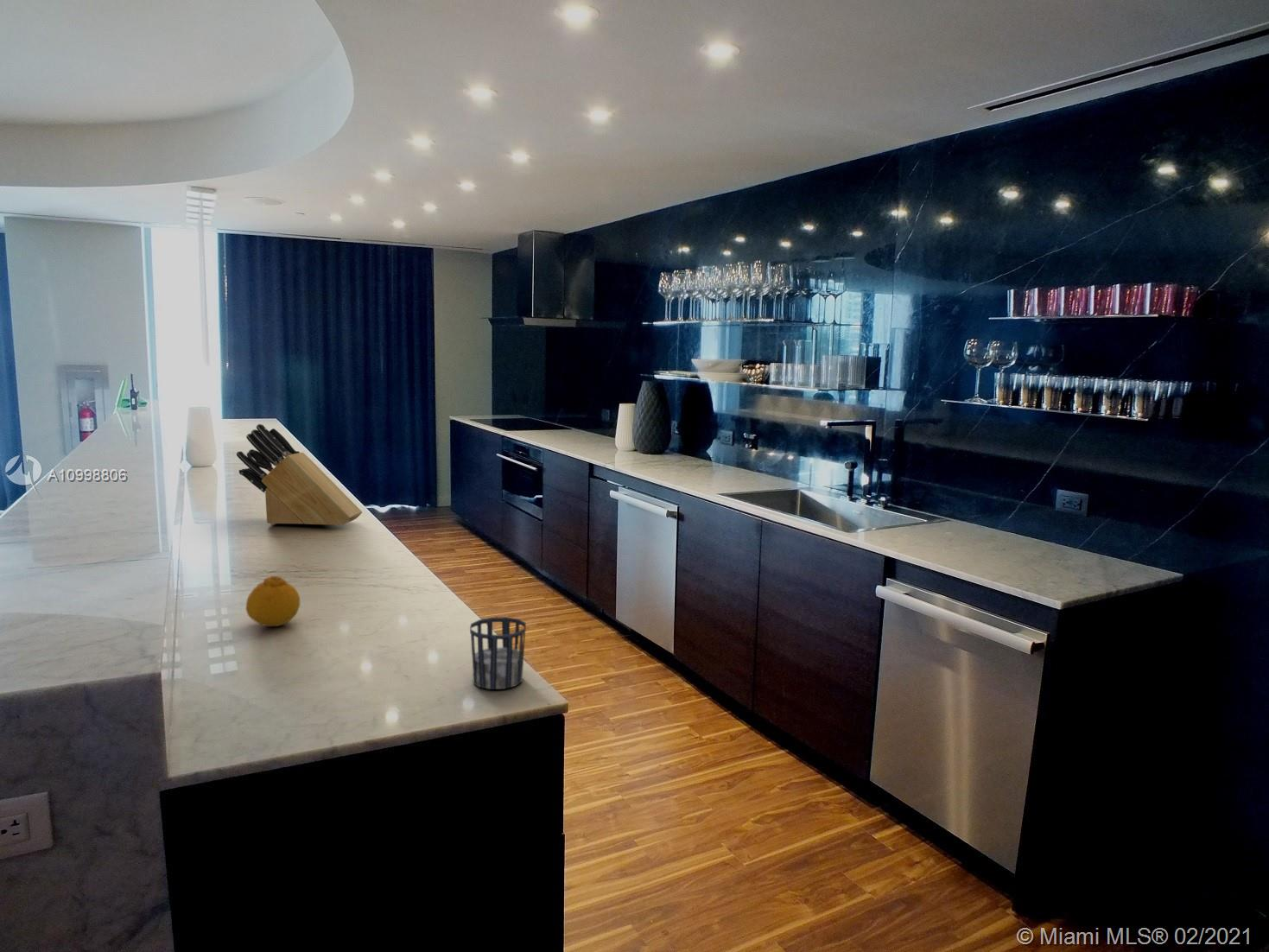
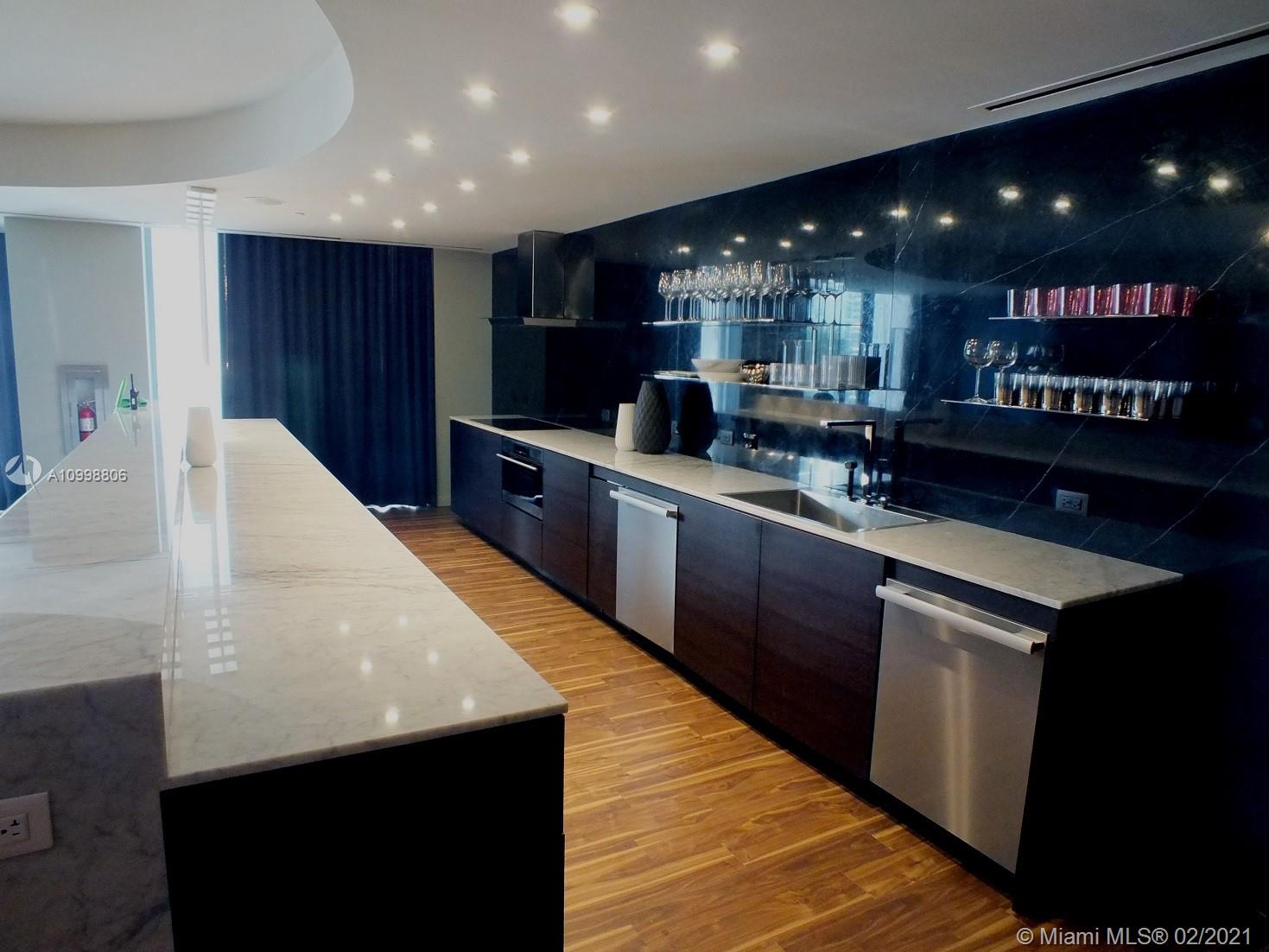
- knife block (299, 473)
- fruit (273, 600)
- cup (498, 652)
